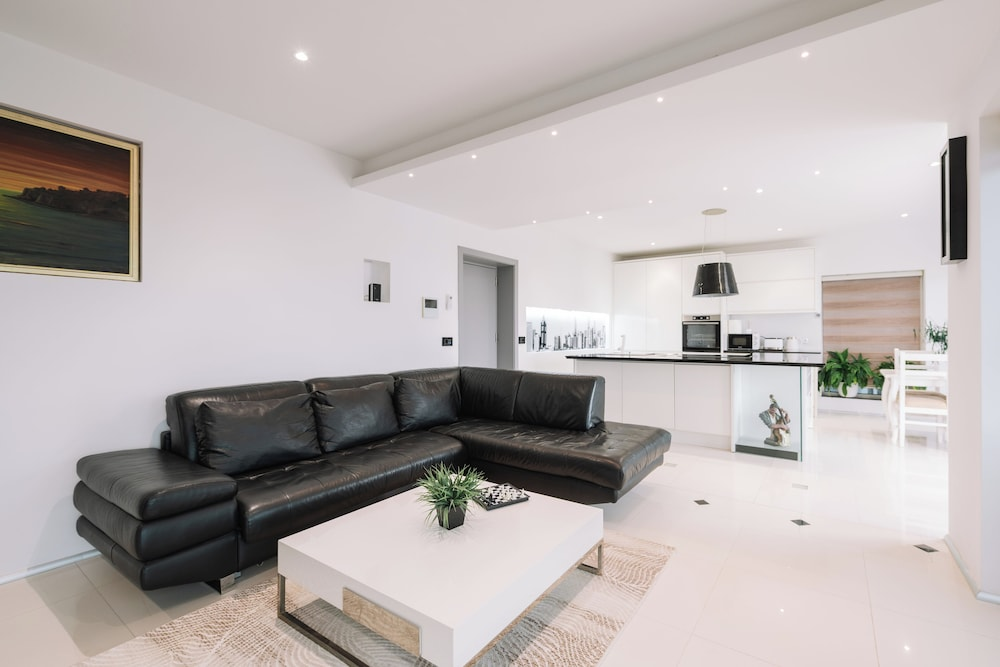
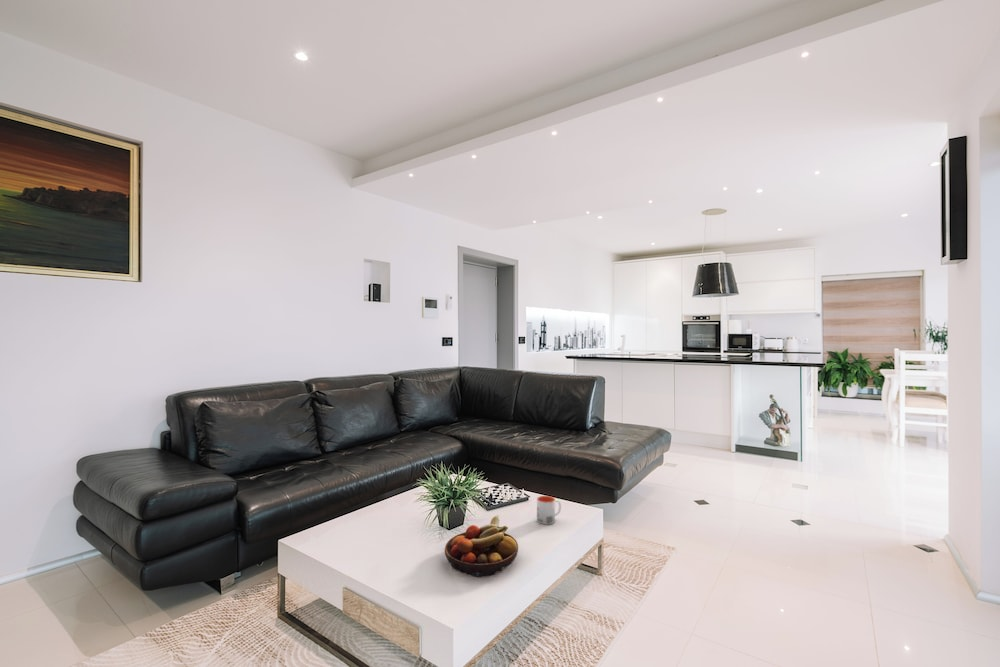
+ fruit bowl (481, 542)
+ mug (549, 509)
